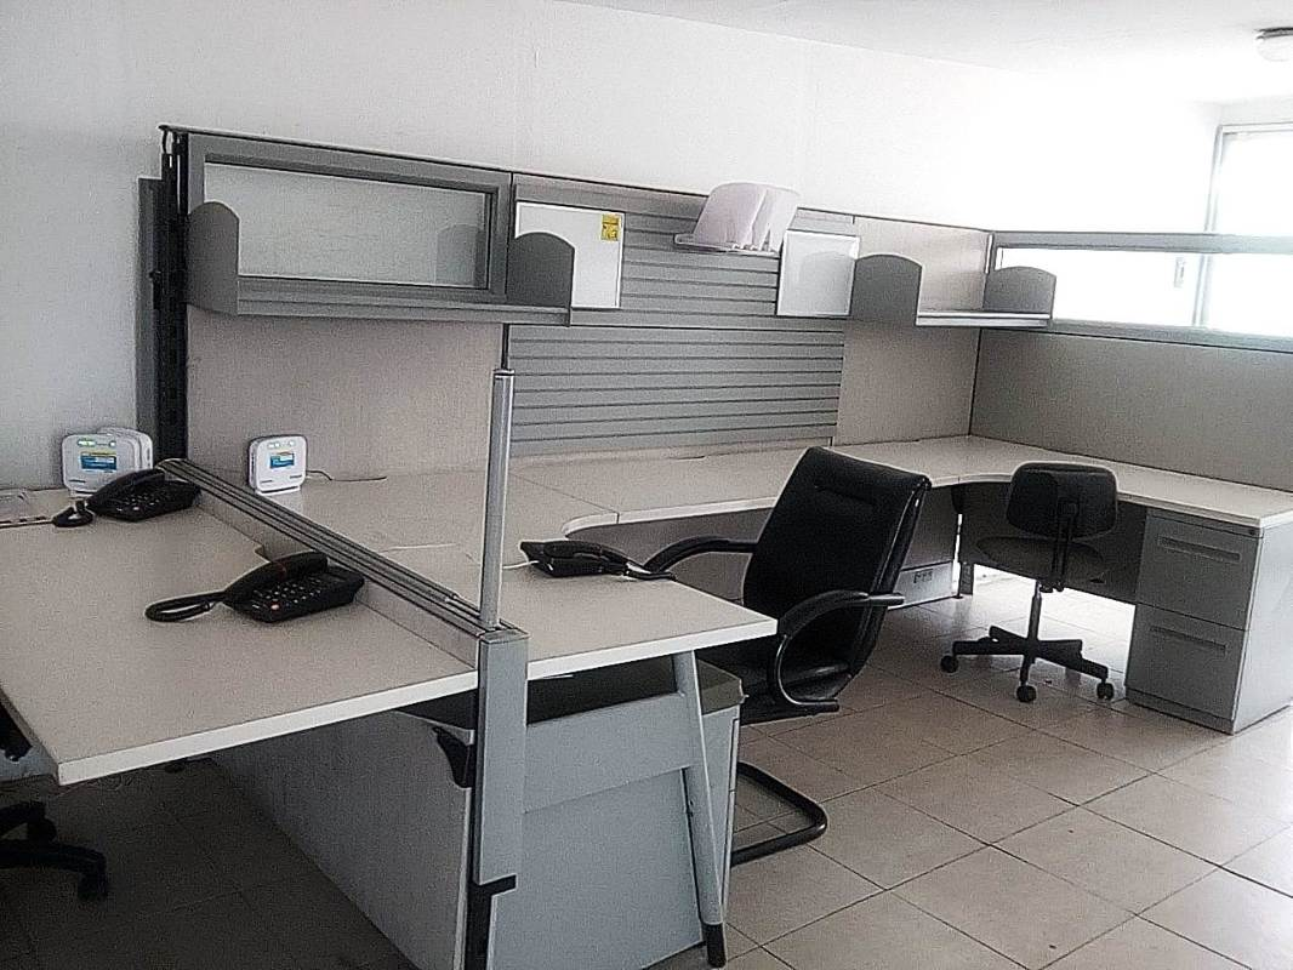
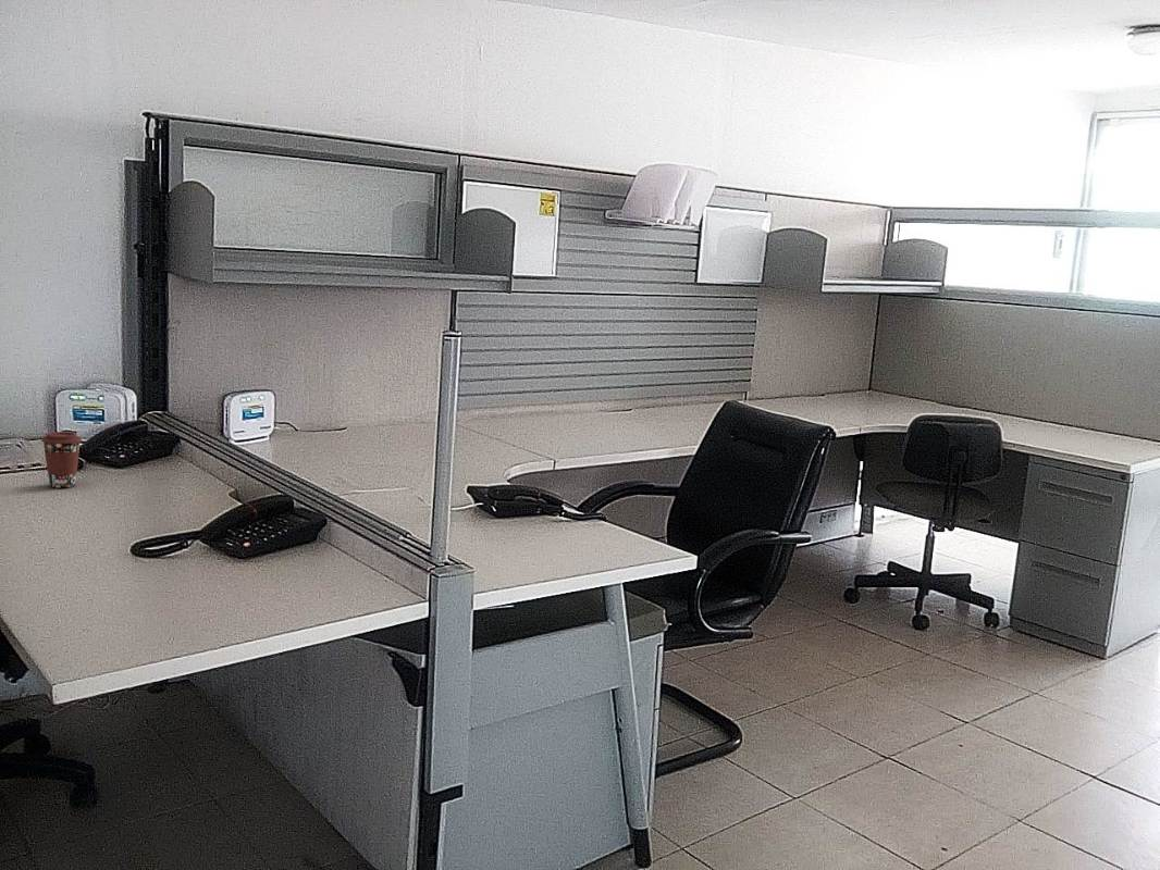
+ coffee cup (62, 459)
